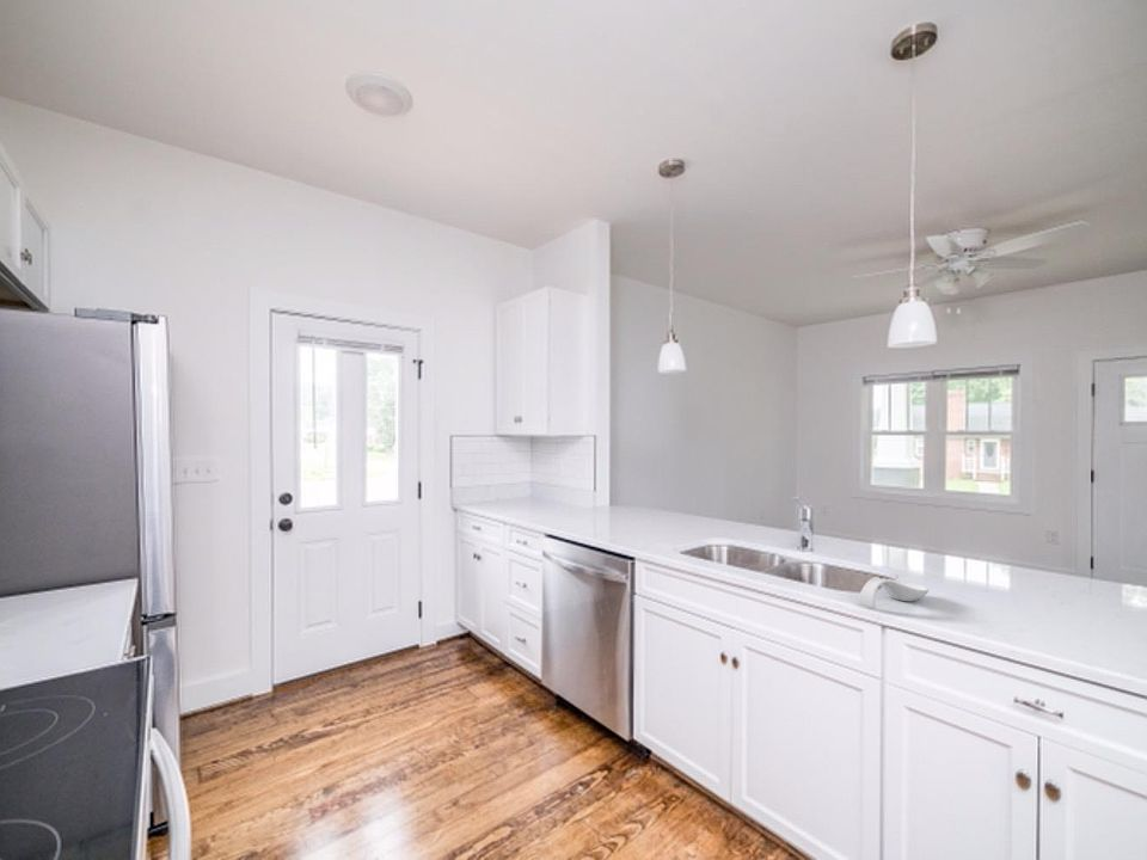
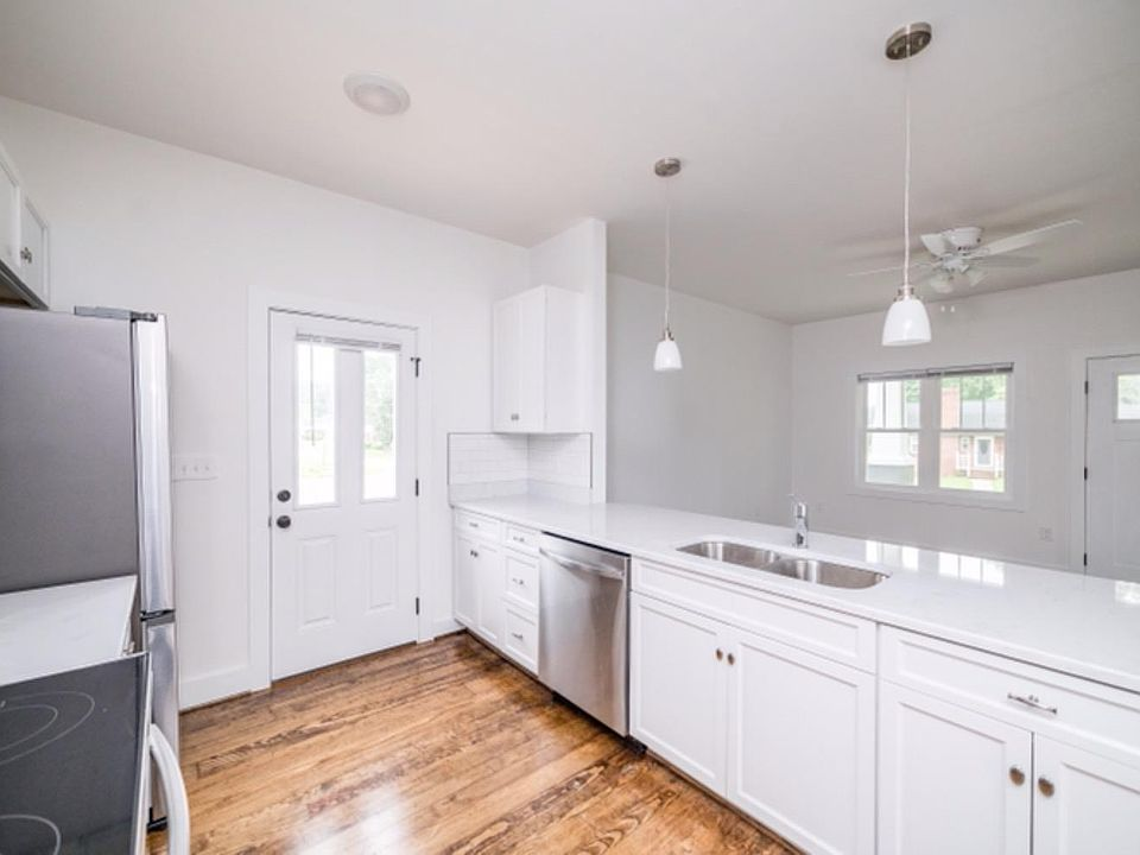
- spoon rest (891, 588)
